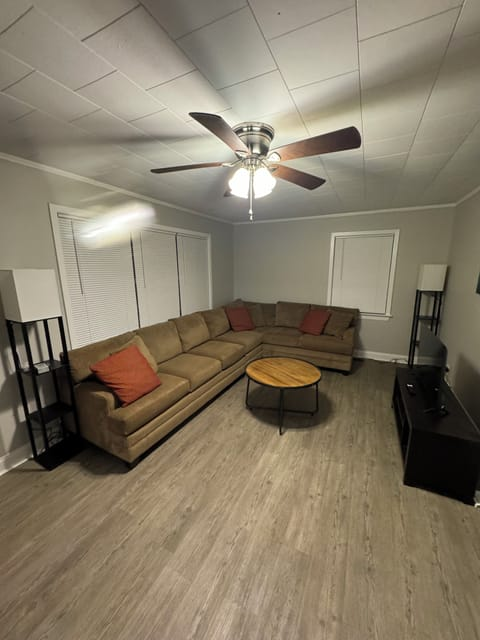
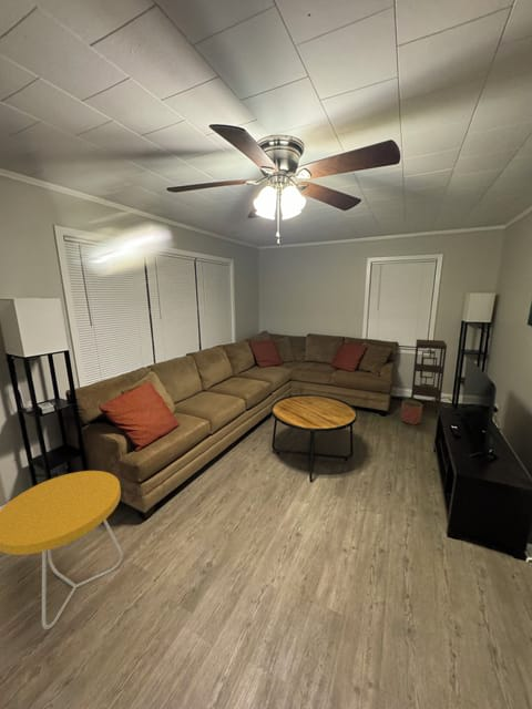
+ side table (68, 542)
+ planter (411, 412)
+ shelving unit (427, 371)
